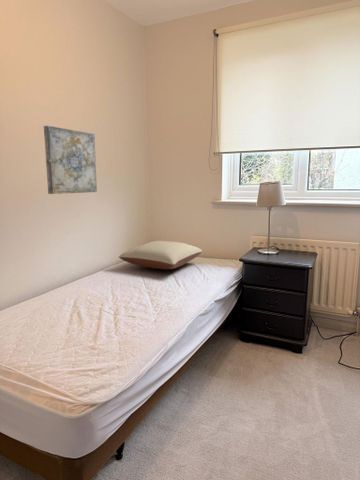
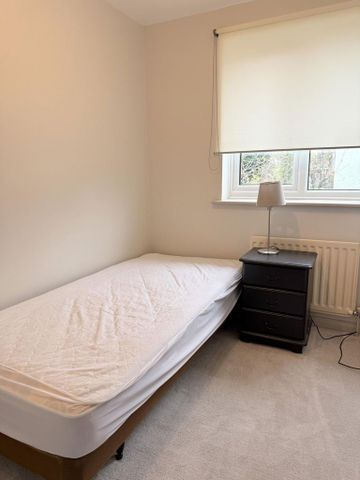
- wall art (72, 162)
- pillow (162, 254)
